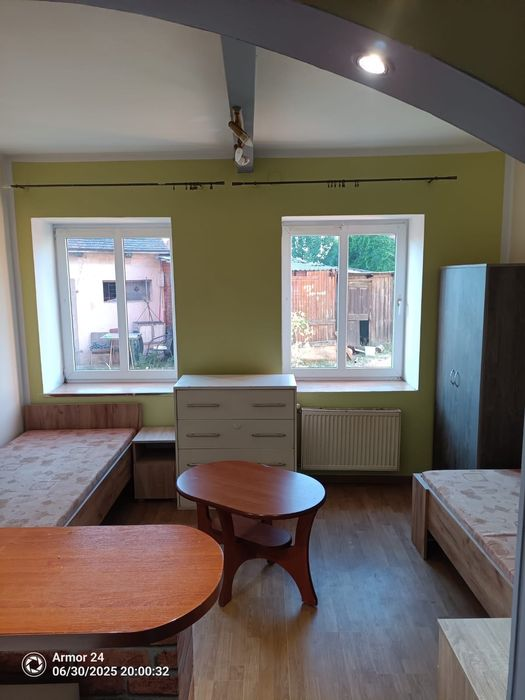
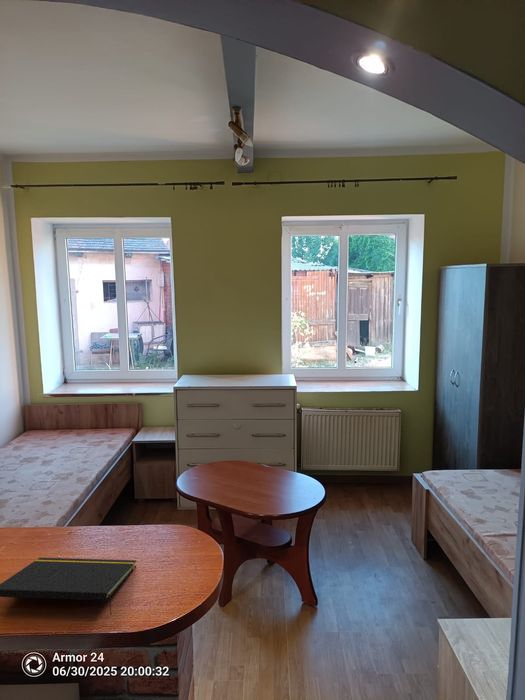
+ notepad (69, 577)
